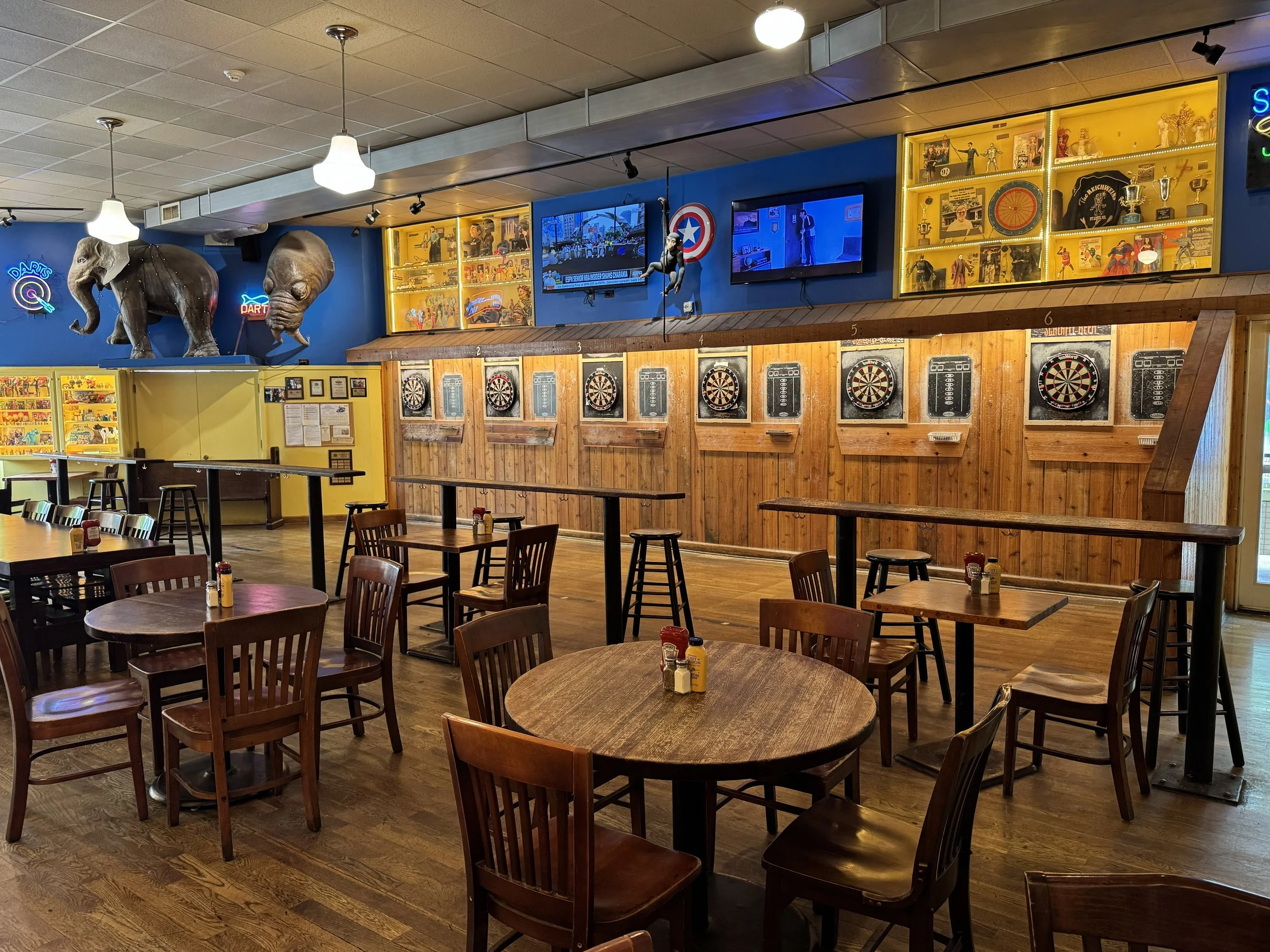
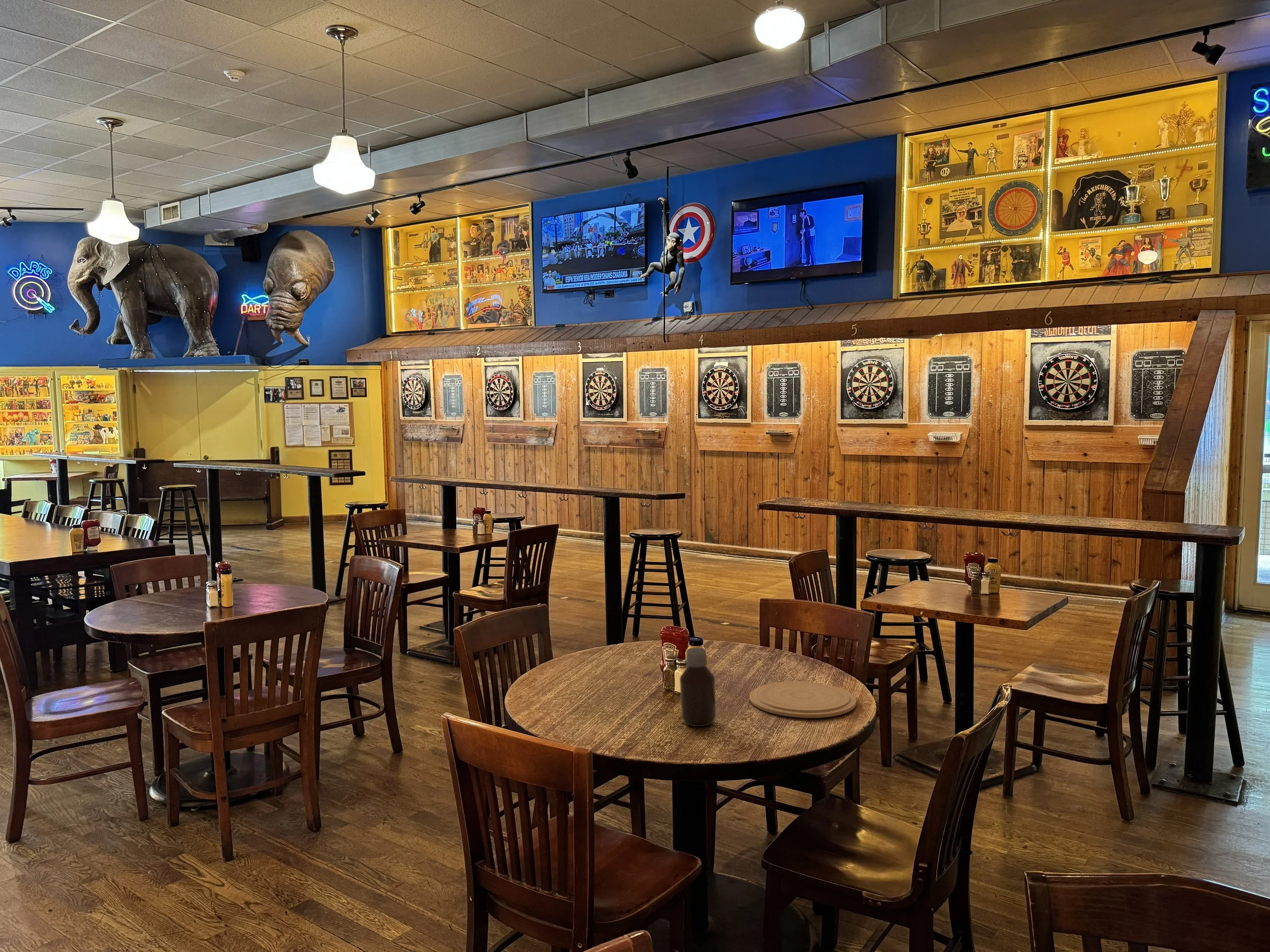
+ bottle (697, 685)
+ plate (802, 698)
